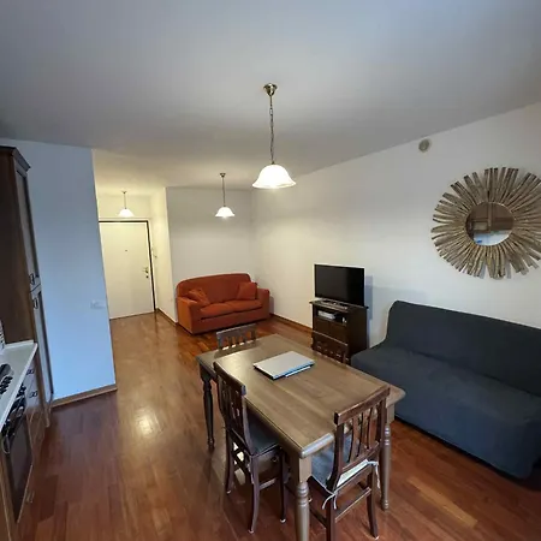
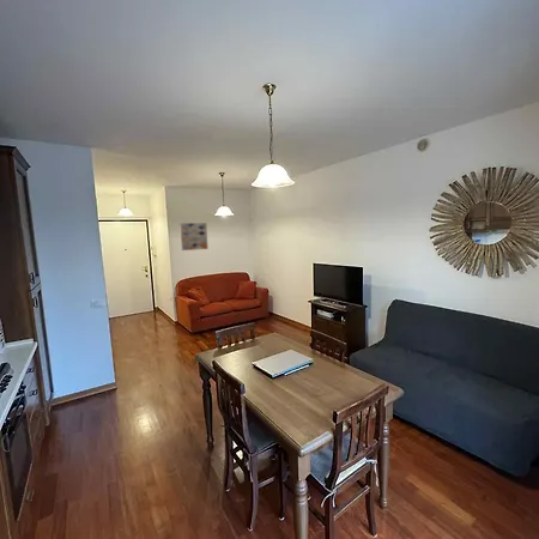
+ wall art (194, 236)
